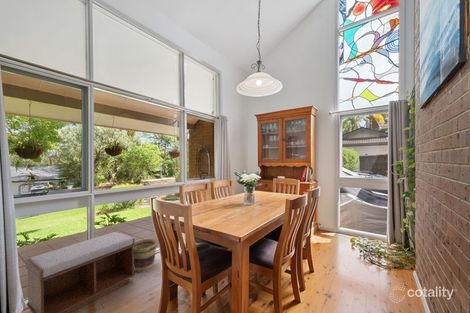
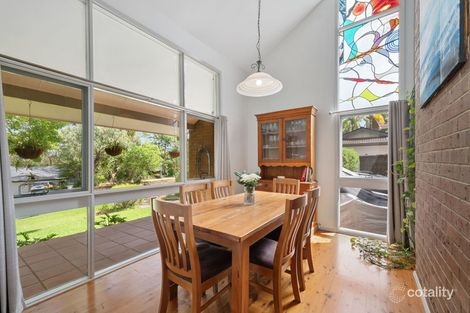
- basket (143, 255)
- bench (86, 269)
